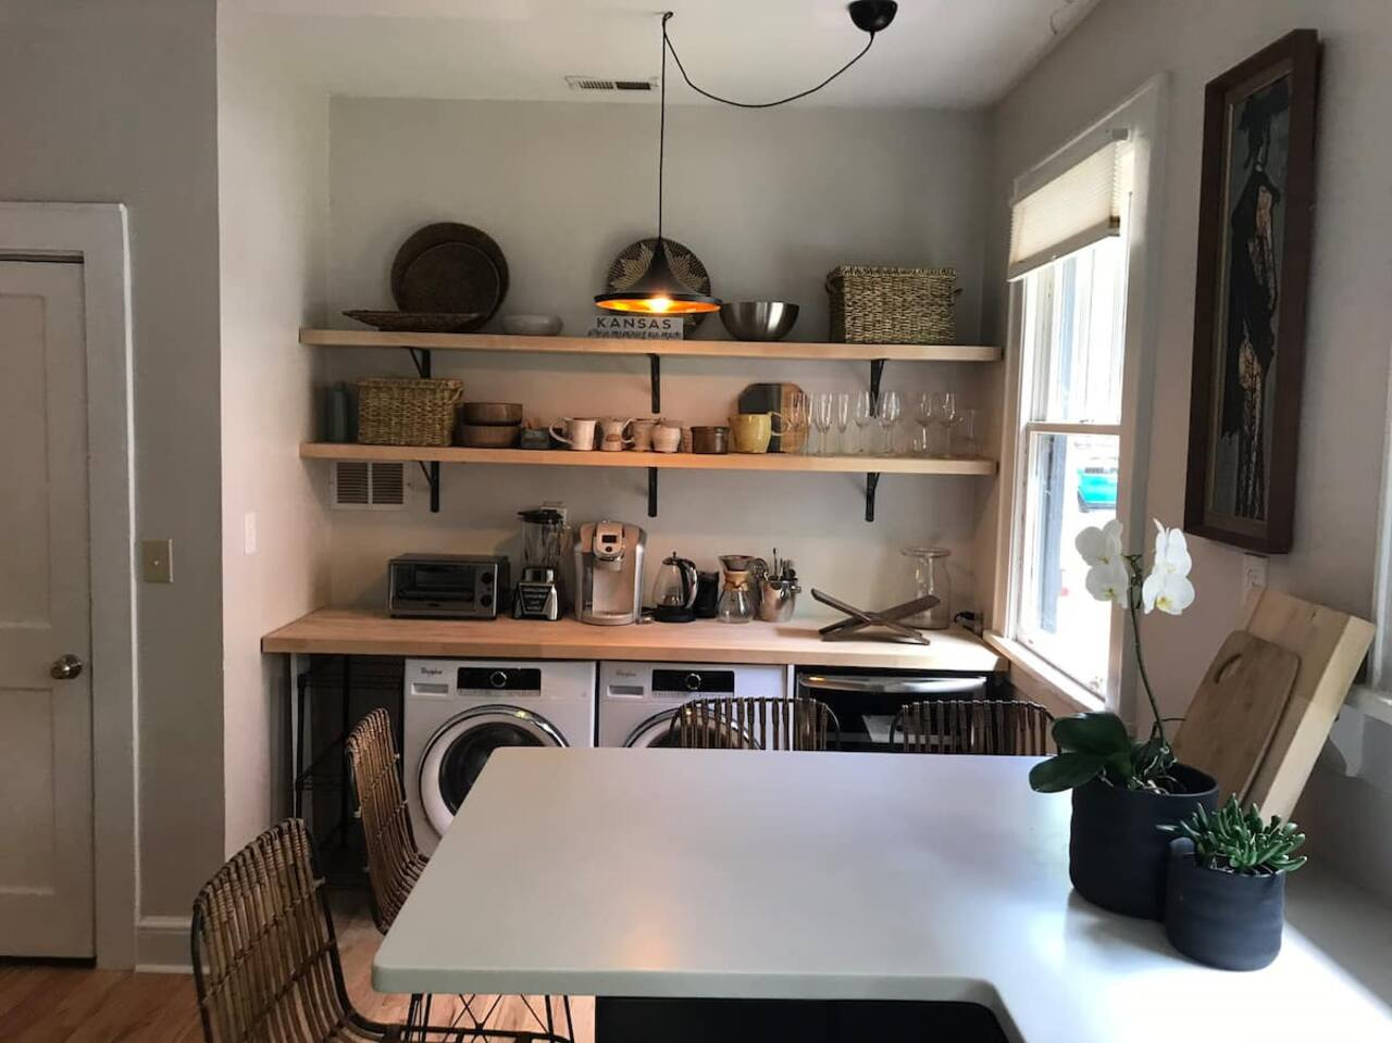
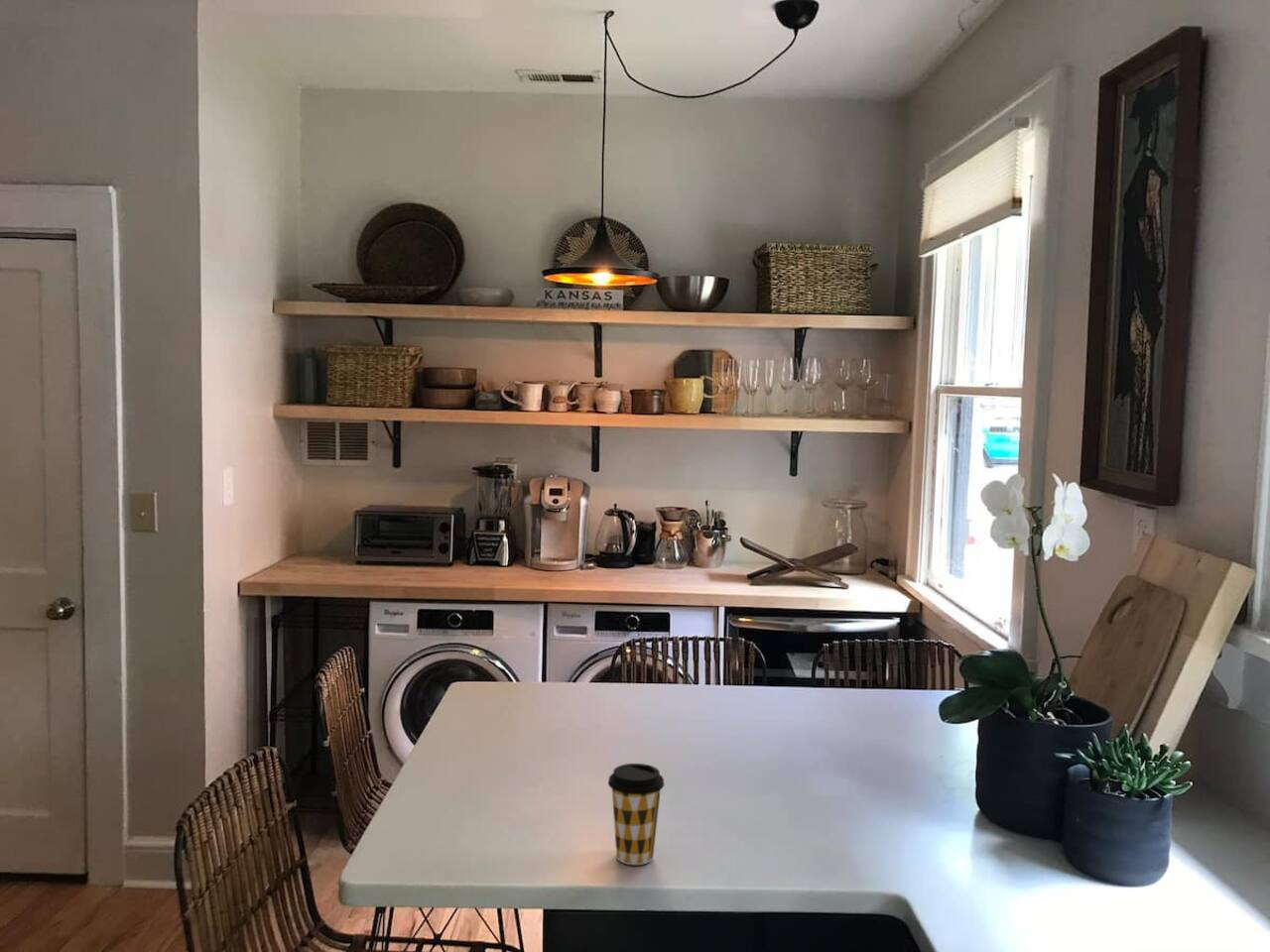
+ coffee cup (635, 814)
